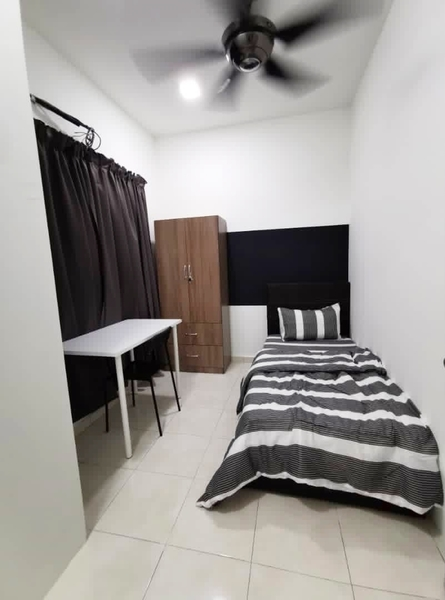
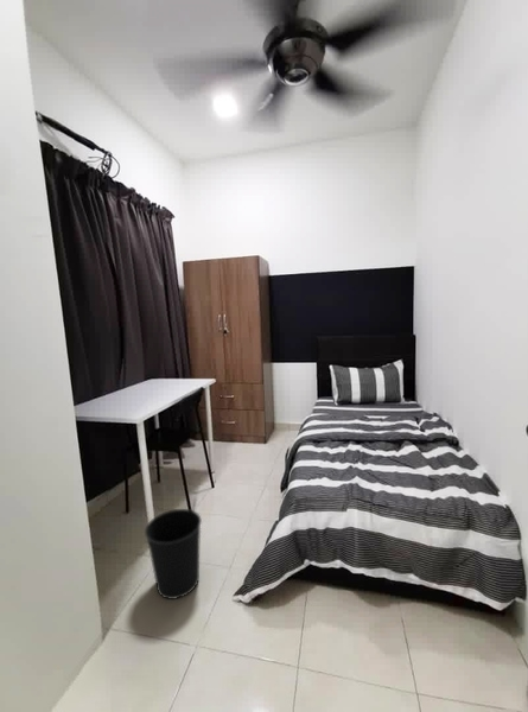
+ wastebasket (176, 553)
